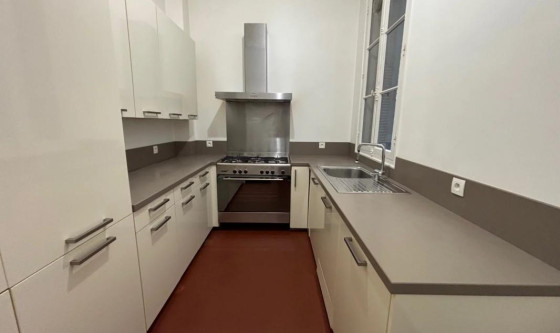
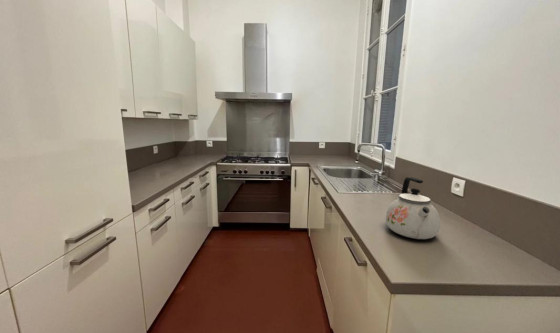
+ kettle (413, 205)
